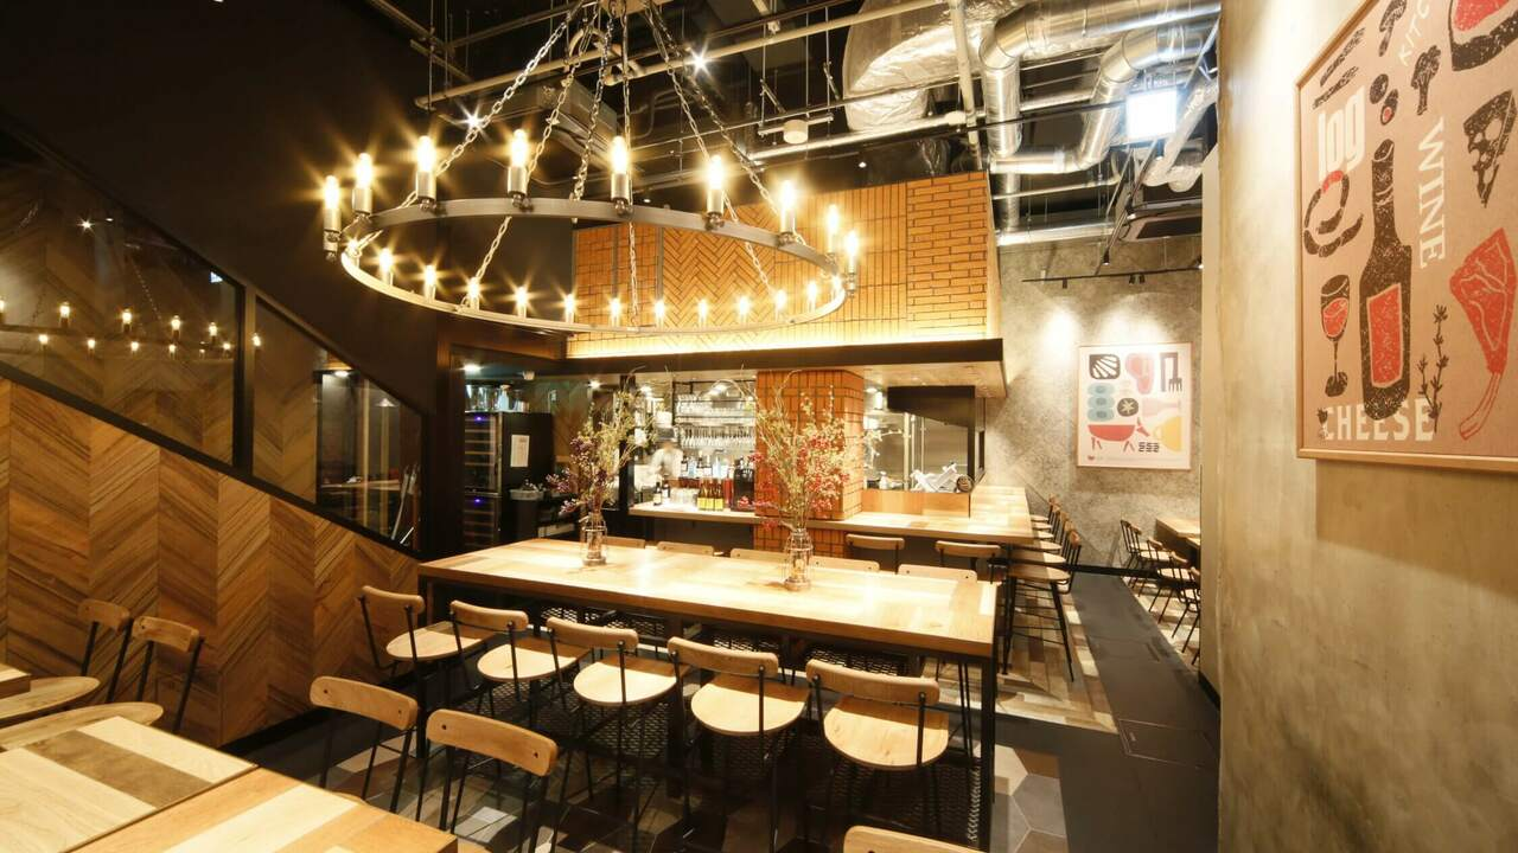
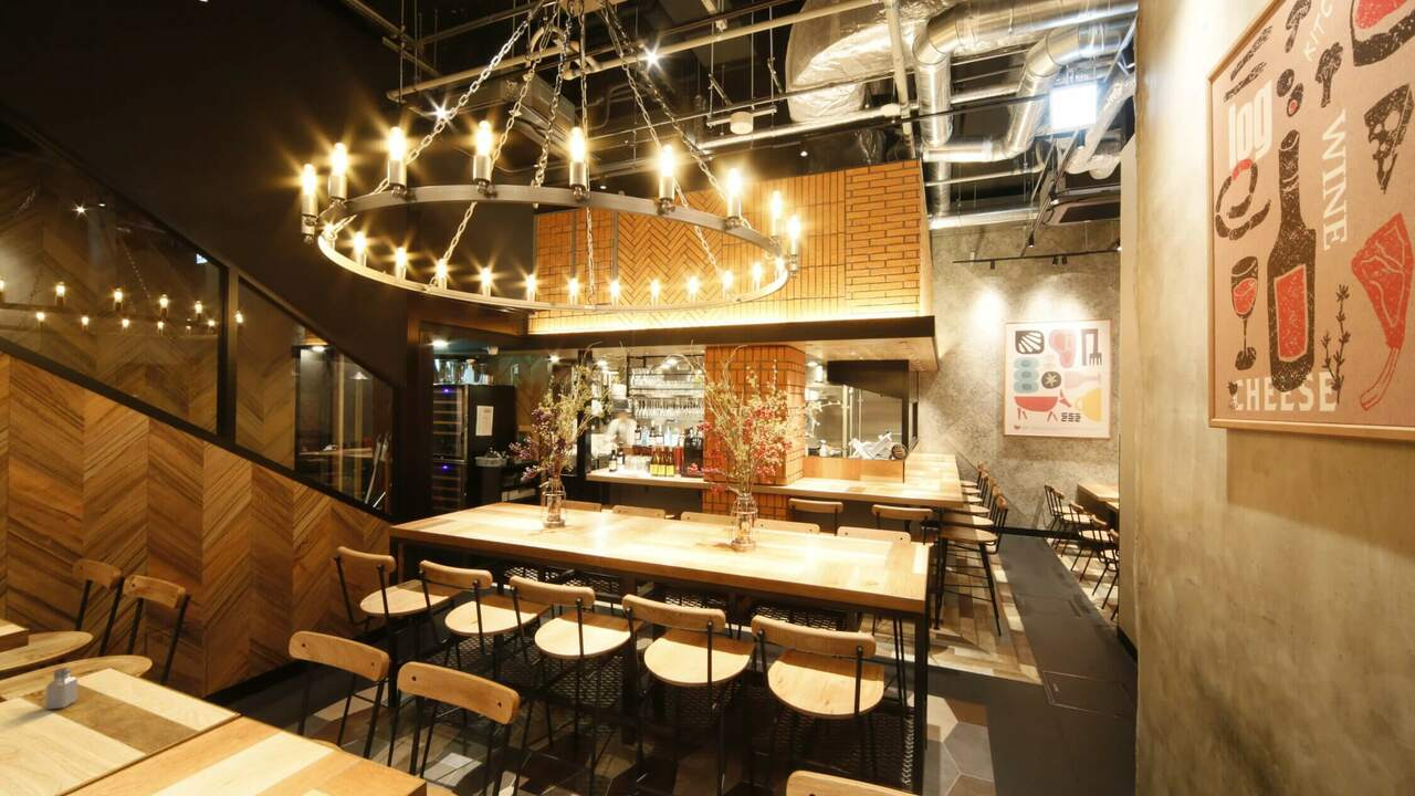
+ saltshaker (61, 687)
